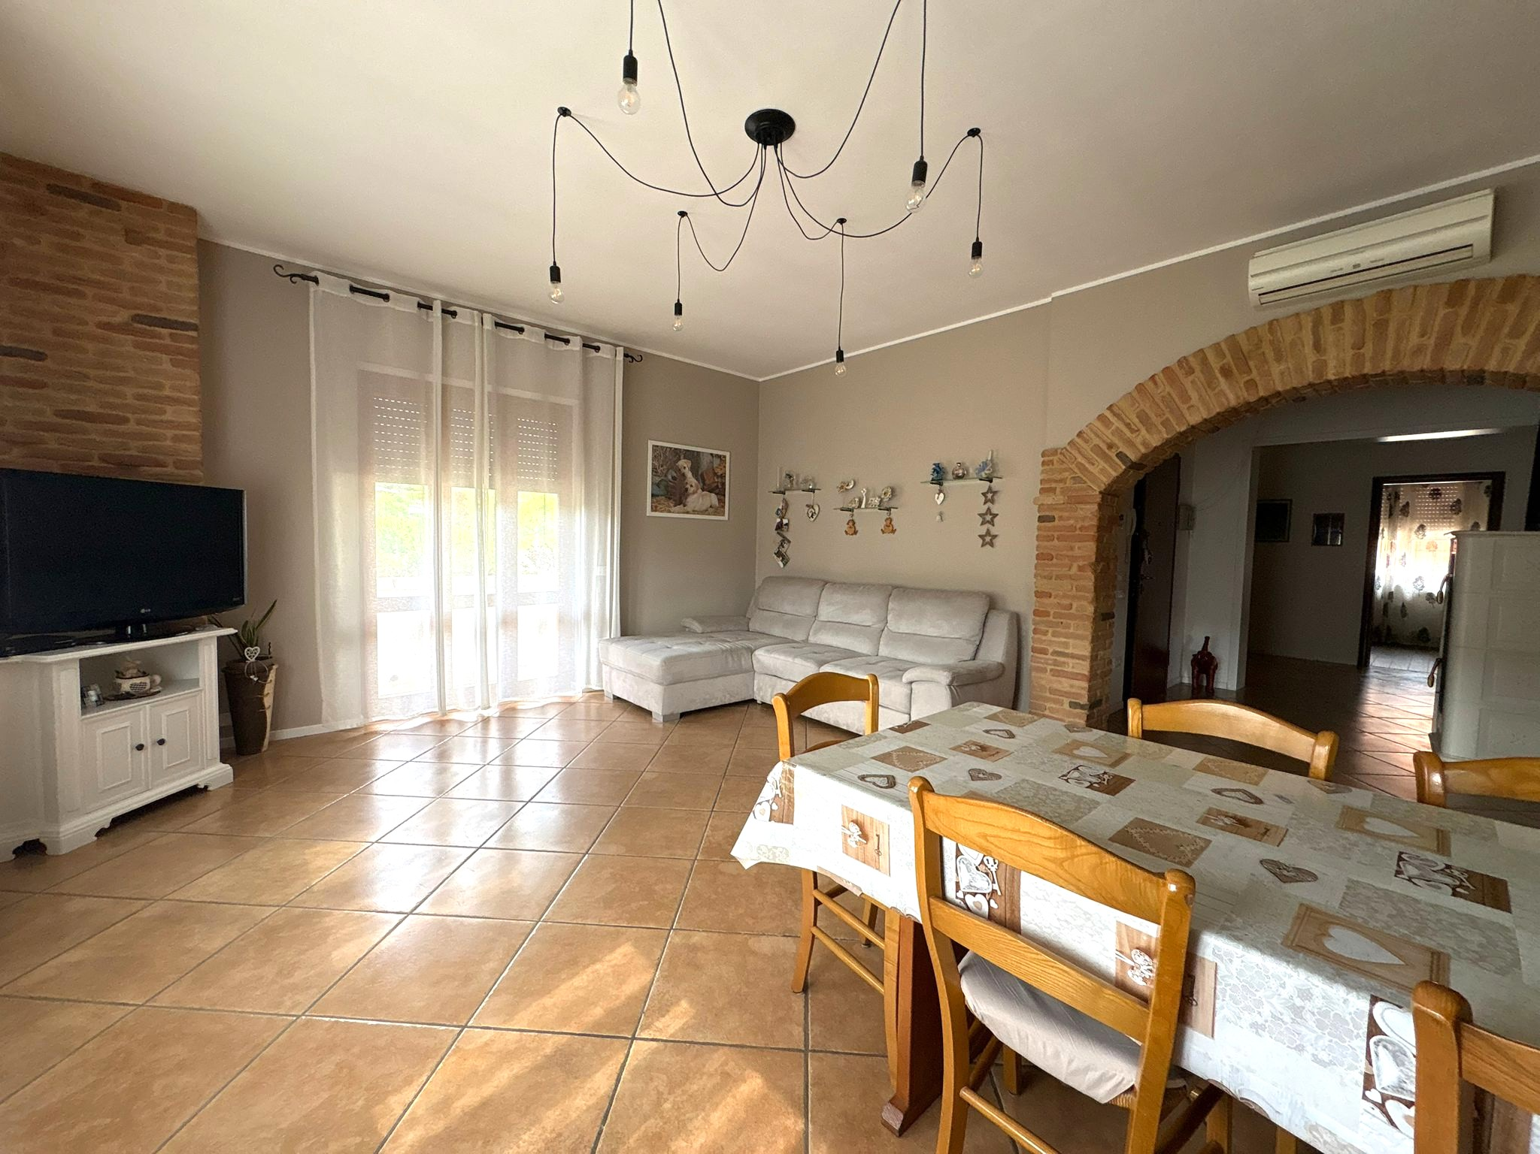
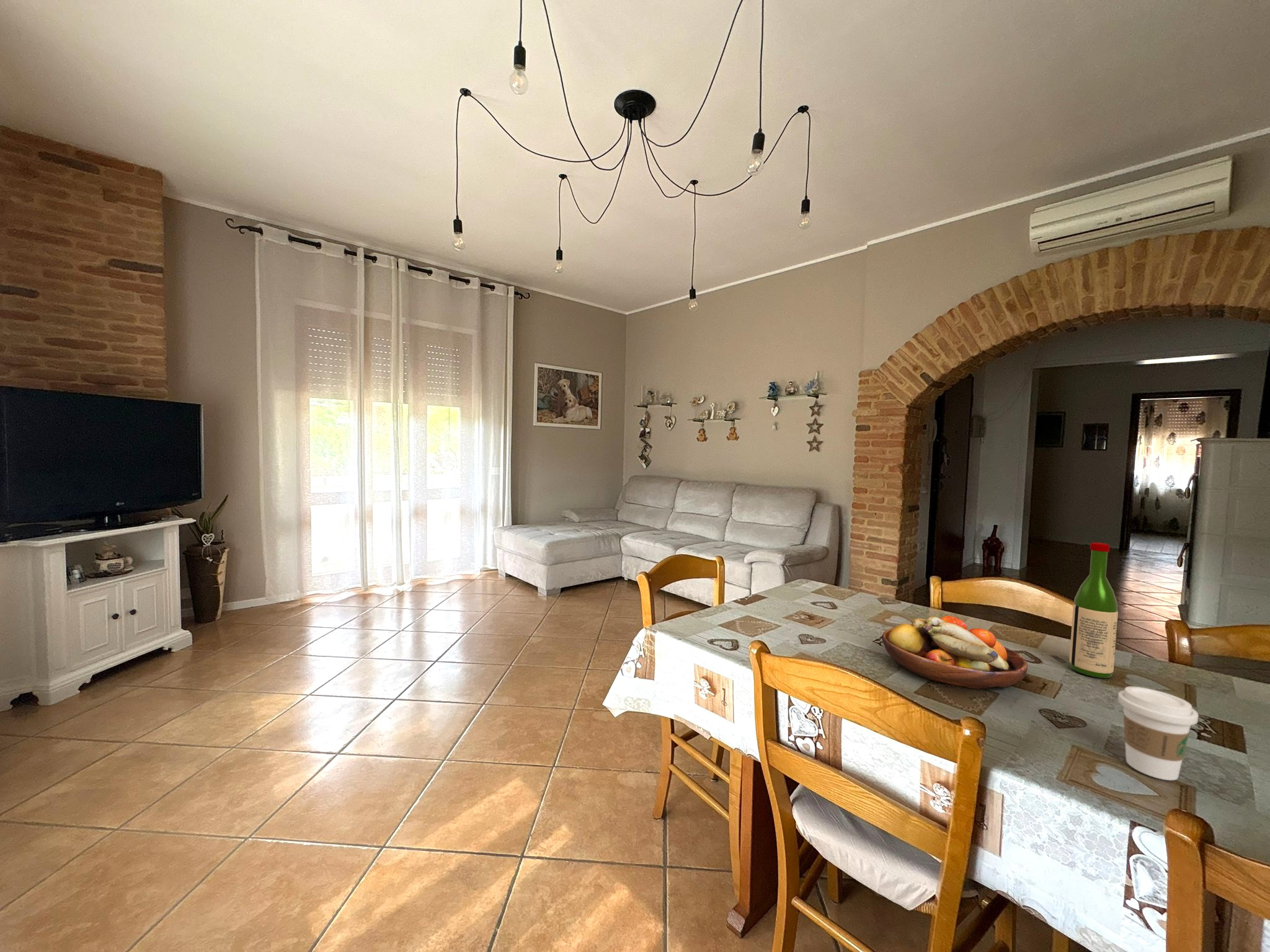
+ fruit bowl (952, 642)
+ wine bottle (1095, 608)
+ coffee cup (1154, 732)
